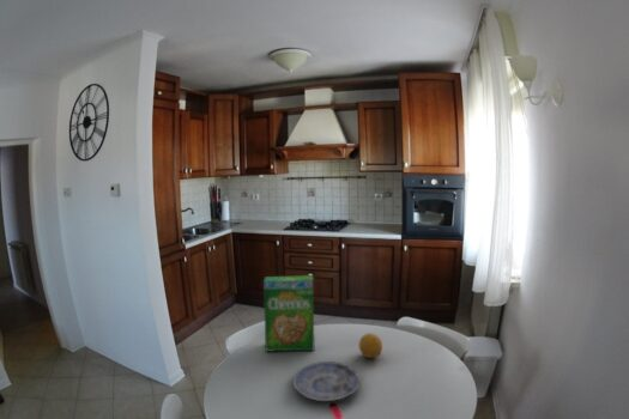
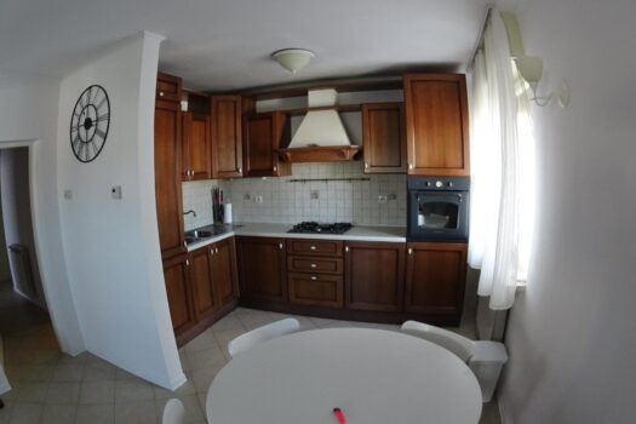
- cereal box (289, 312)
- fruit (370, 345)
- plate (326, 381)
